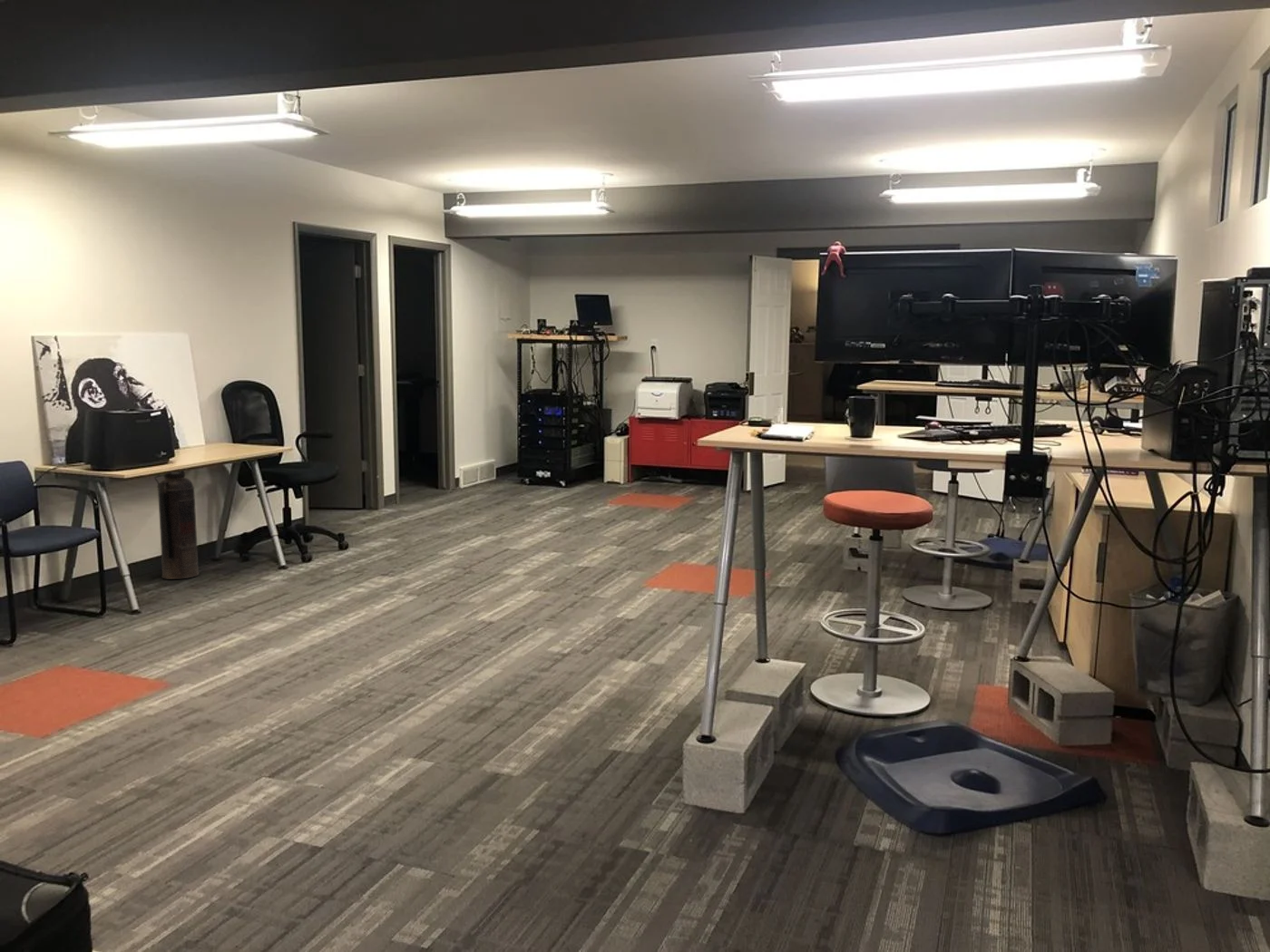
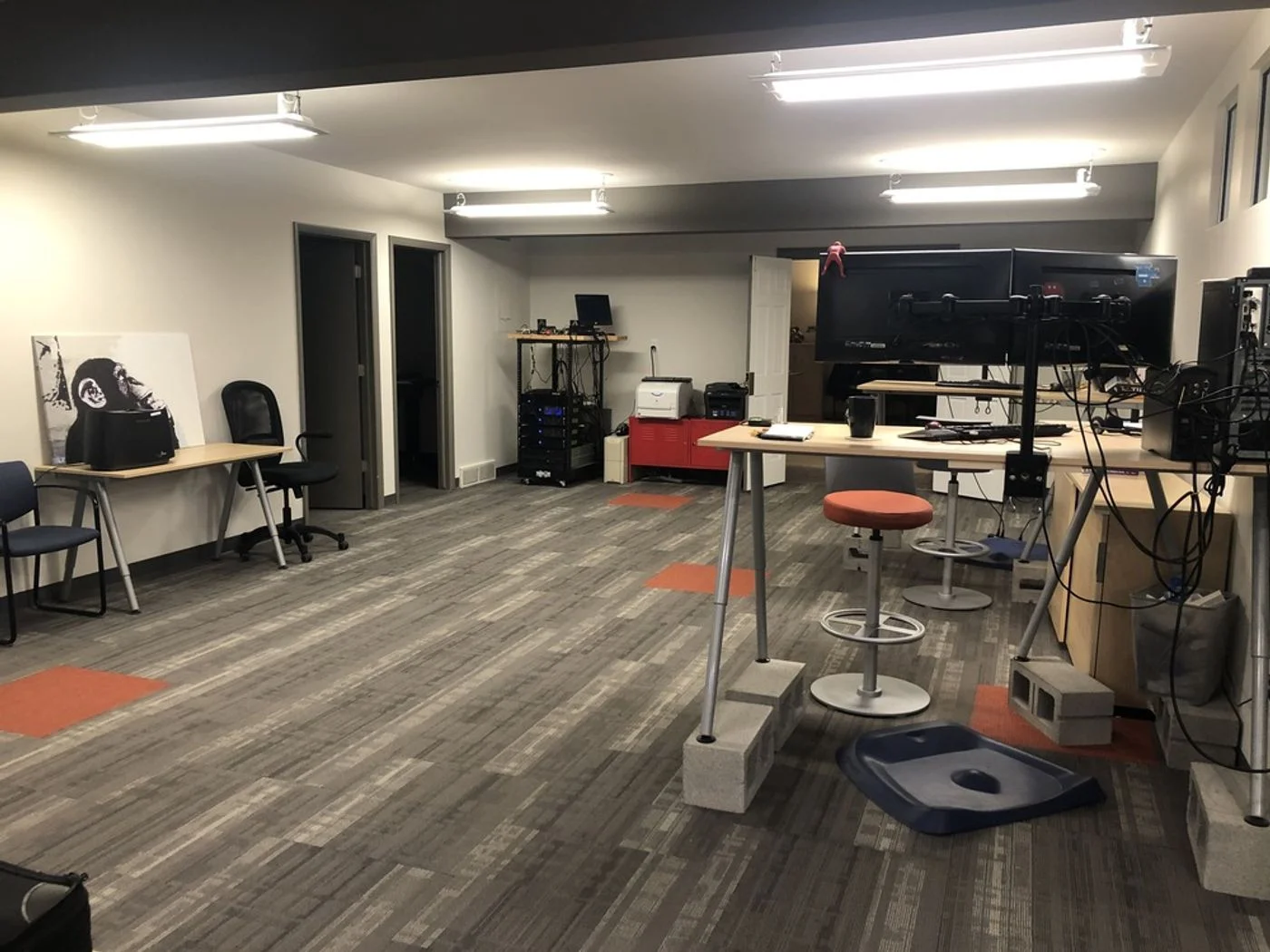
- fire extinguisher (175, 521)
